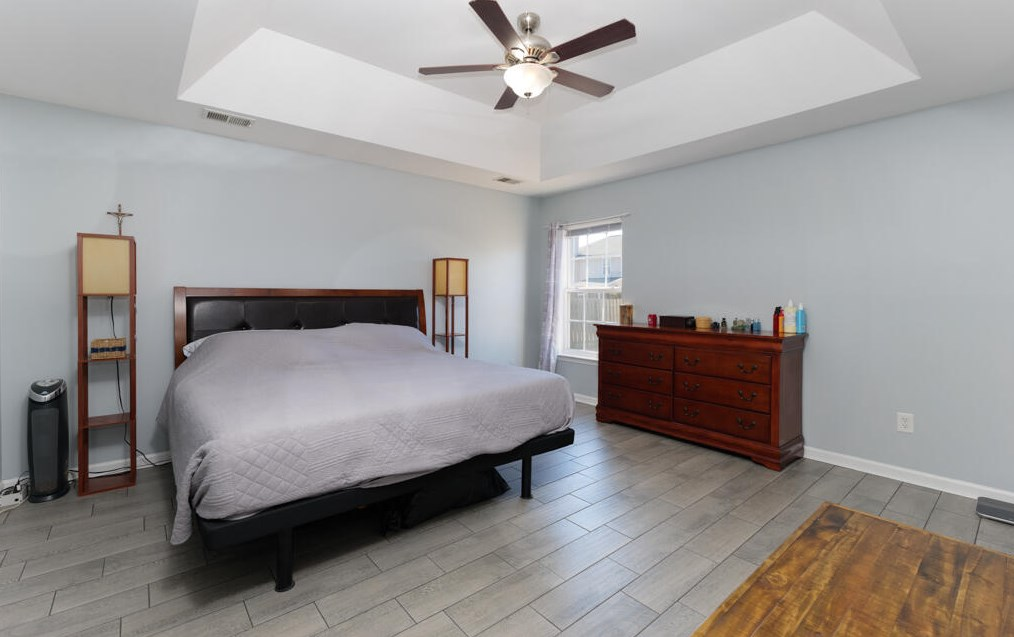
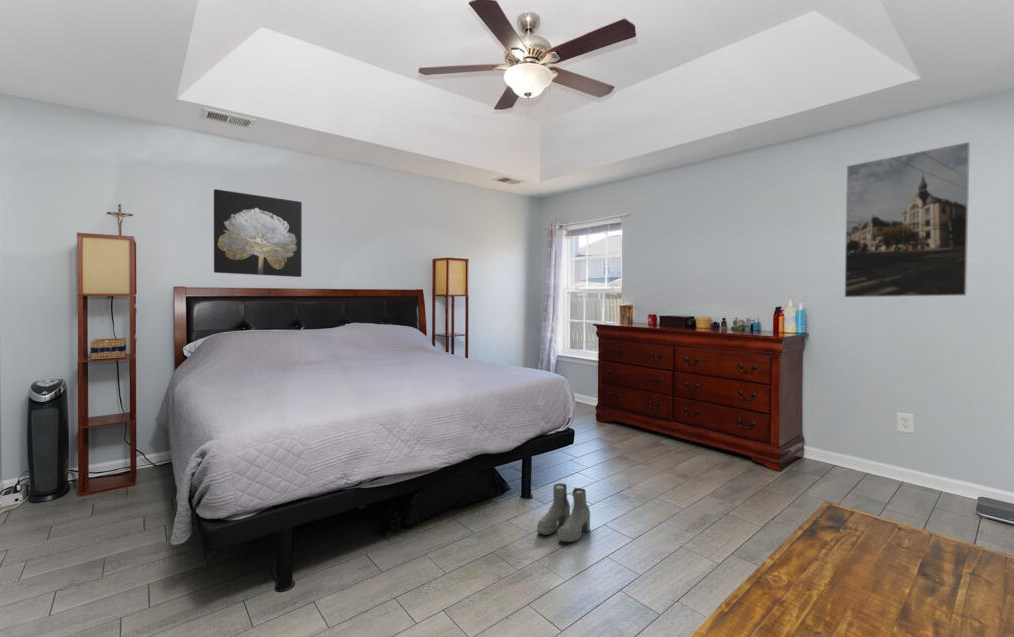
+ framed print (902, 226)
+ boots (564, 510)
+ wall art (259, 235)
